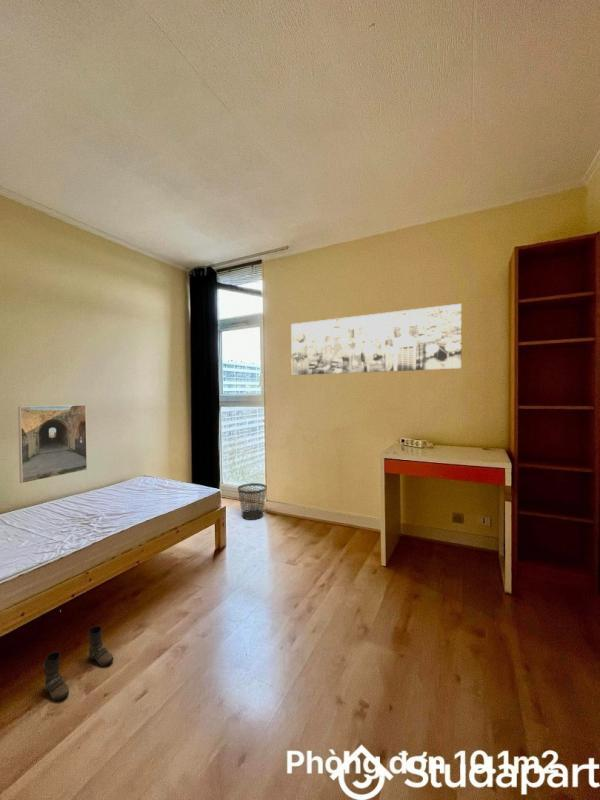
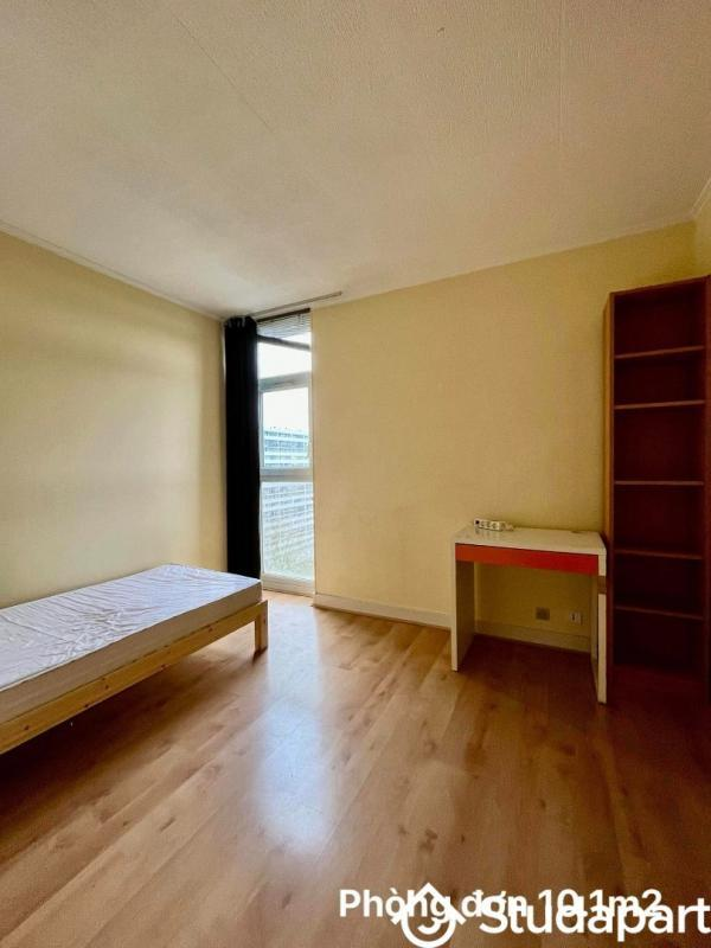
- wall art (366, 343)
- wastebasket (252, 502)
- boots (89, 656)
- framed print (55, 440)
